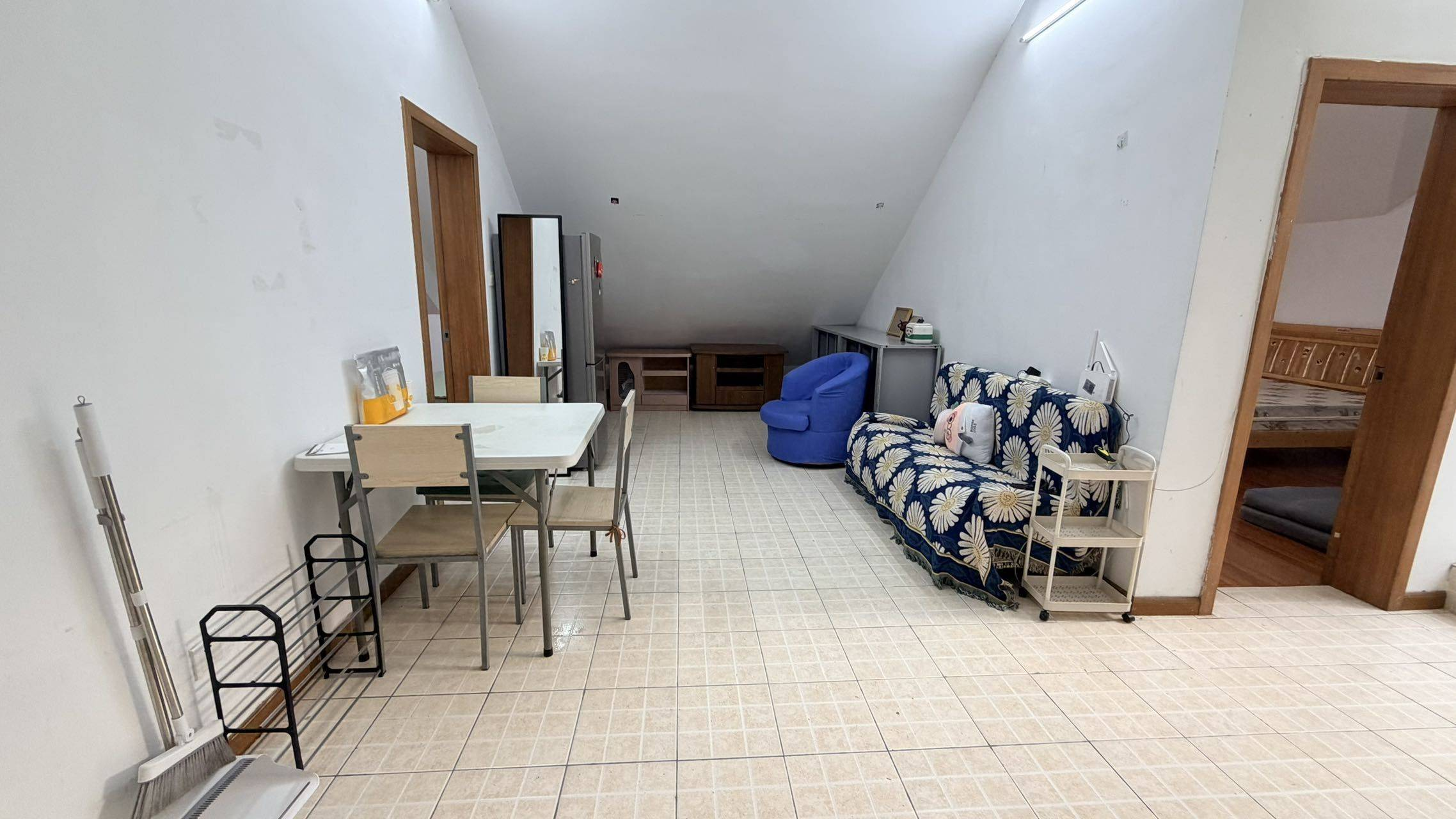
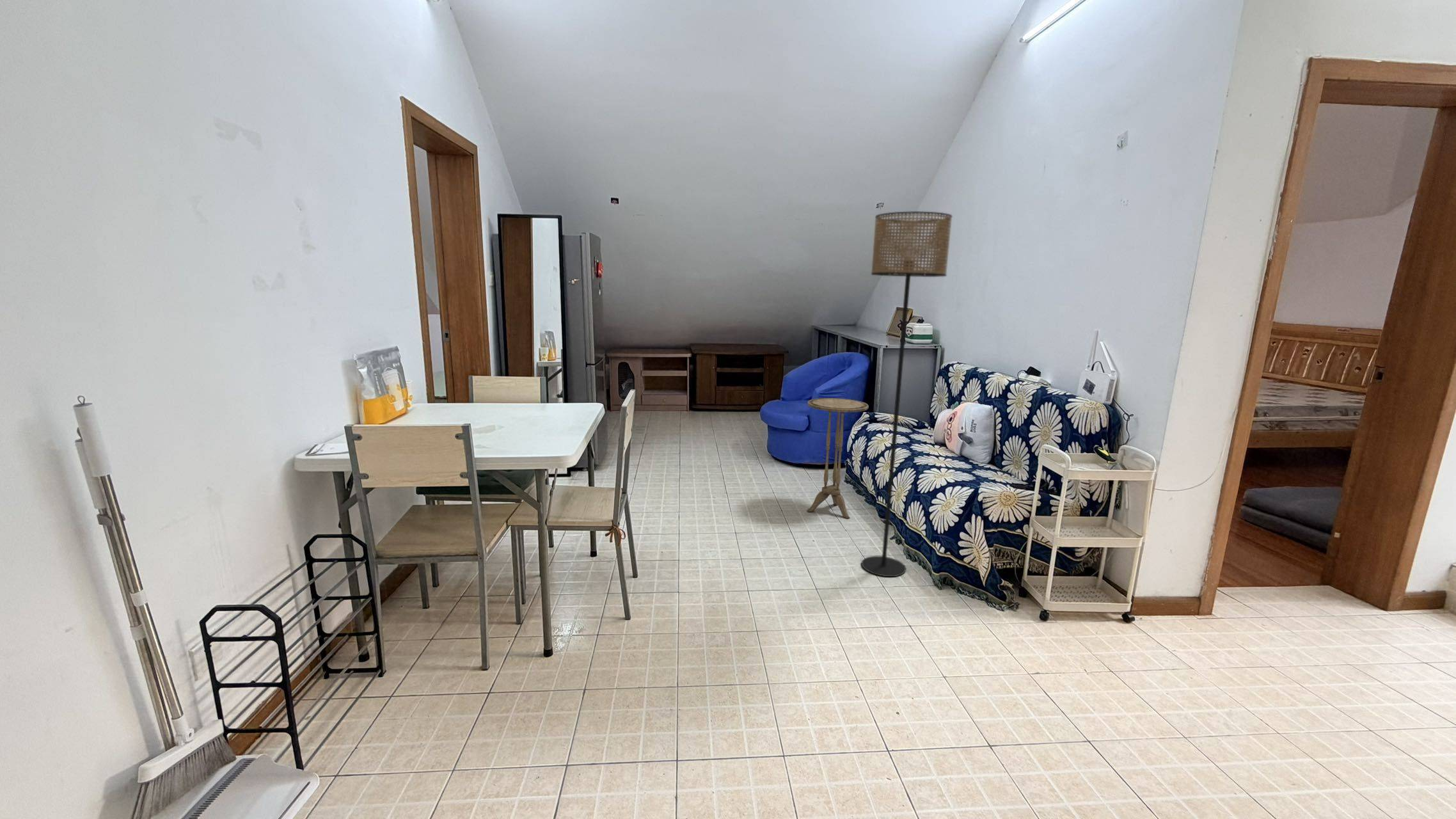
+ floor lamp (897, 401)
+ side table (835, 457)
